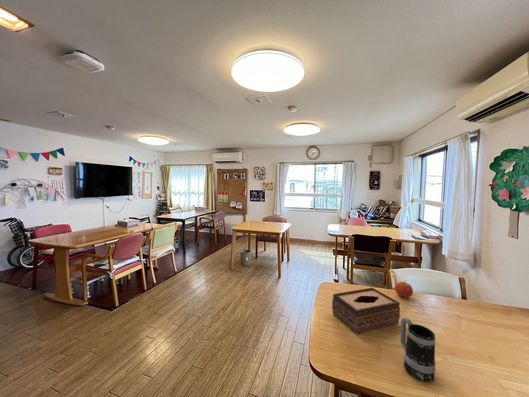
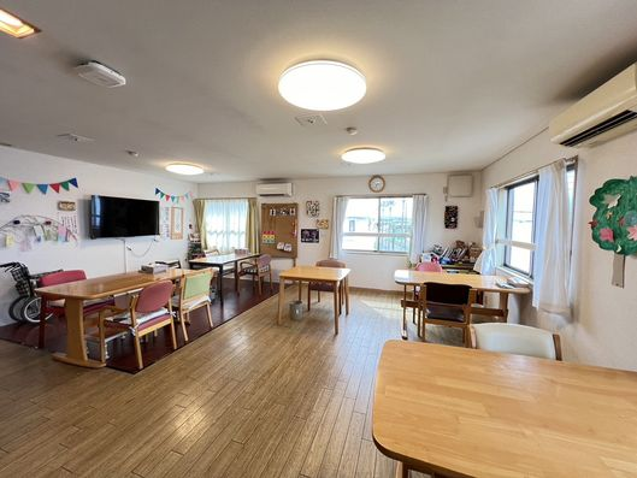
- tissue box (364, 308)
- apple (403, 287)
- mug (415, 346)
